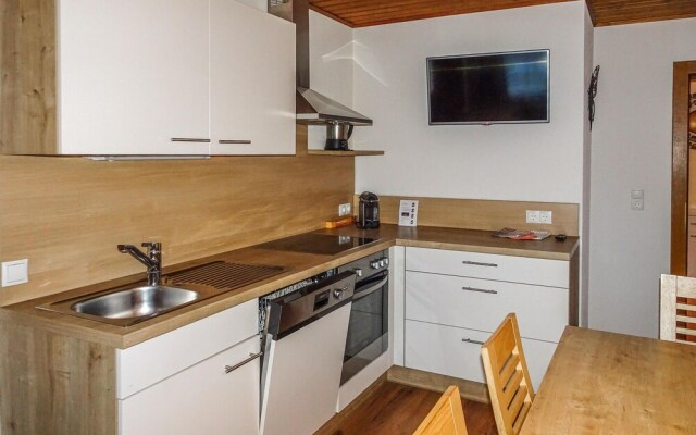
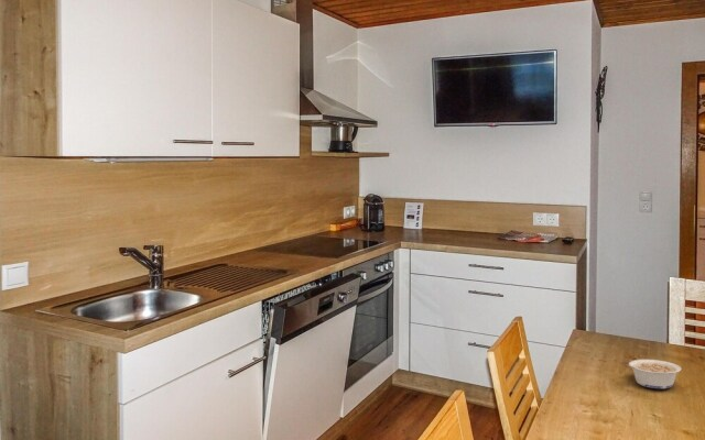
+ legume (653, 373)
